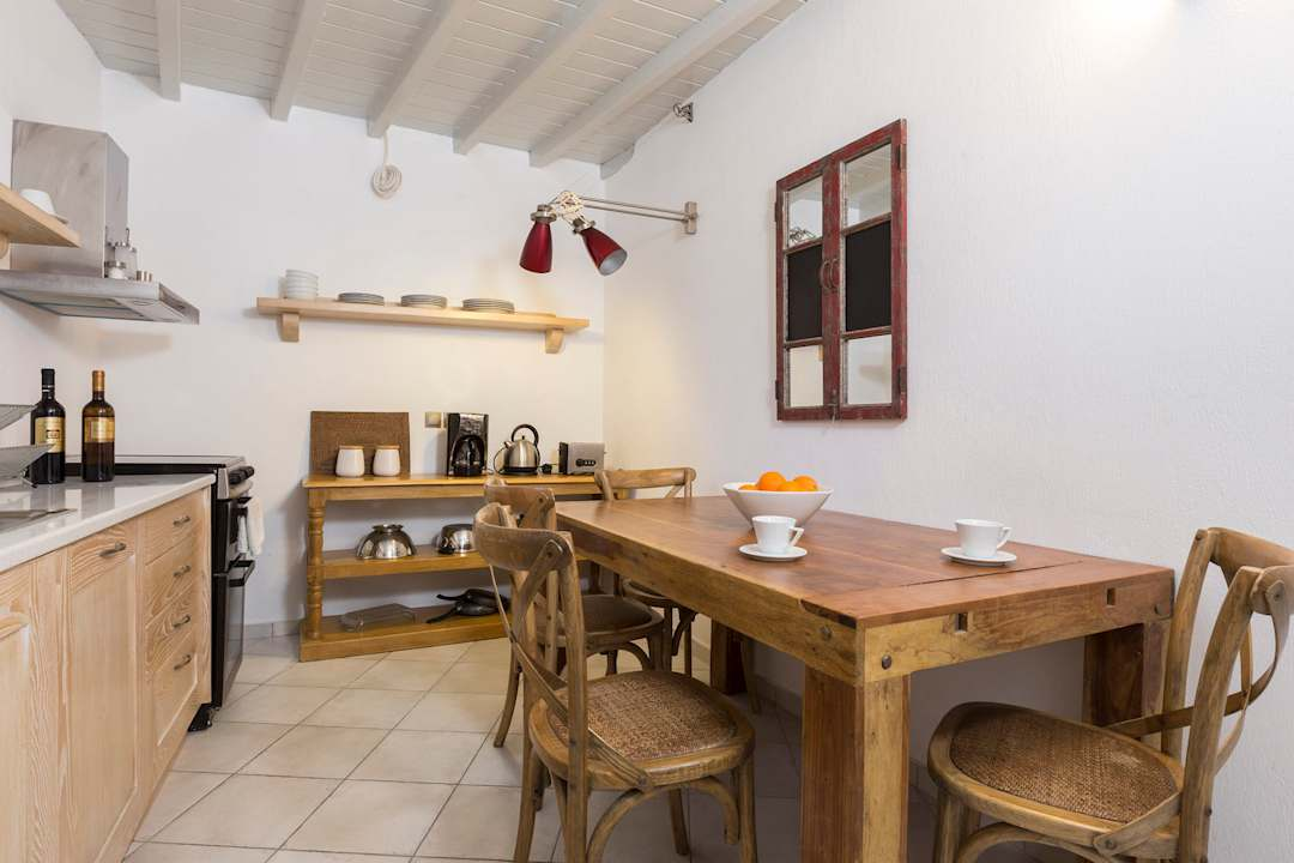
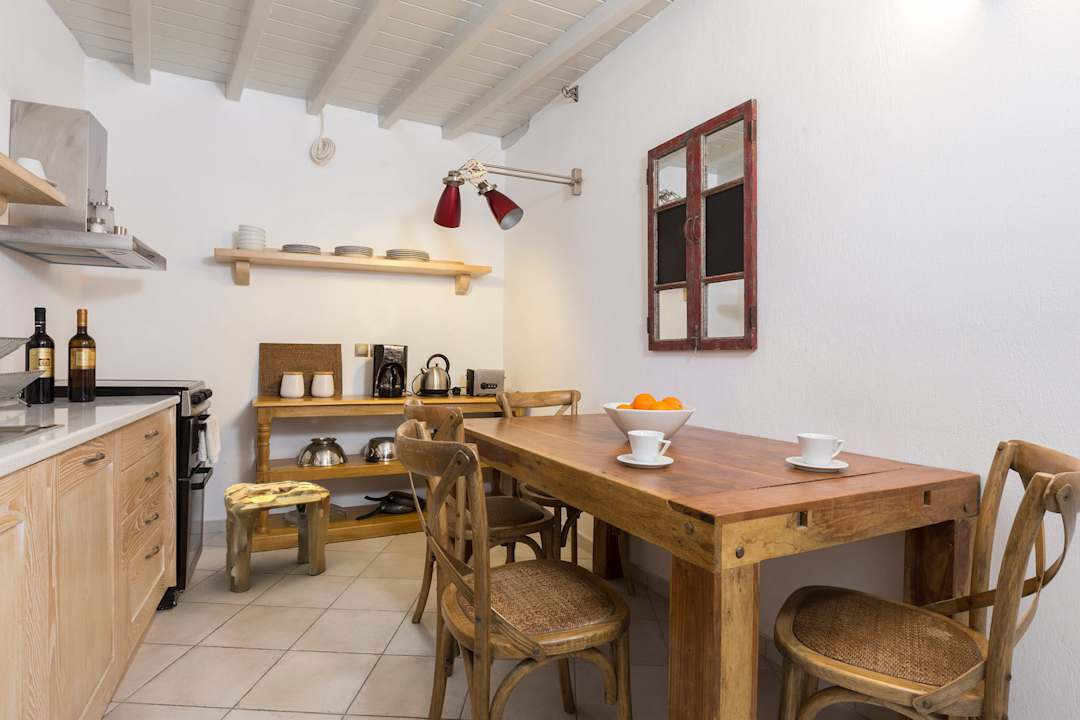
+ stool (275, 508)
